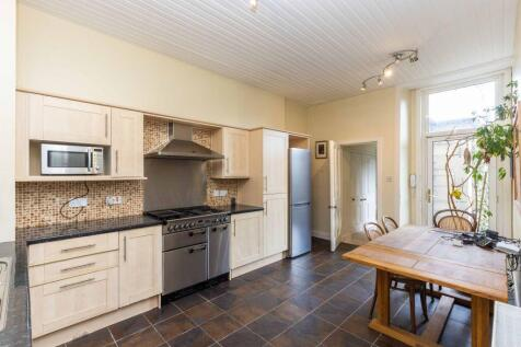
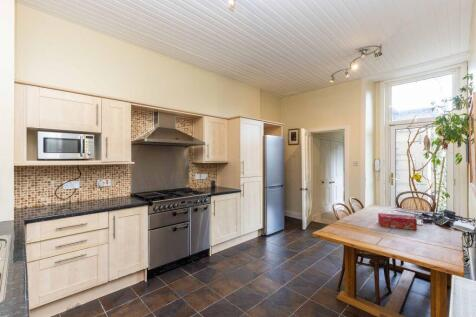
+ tissue box (396, 221)
